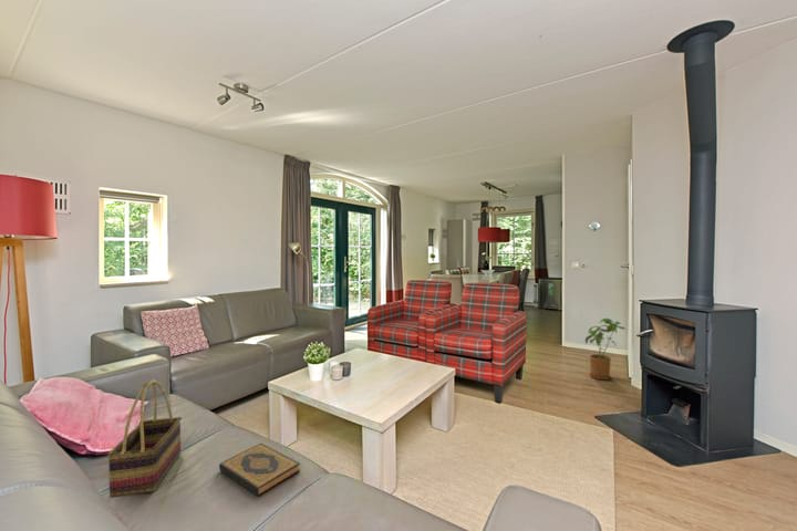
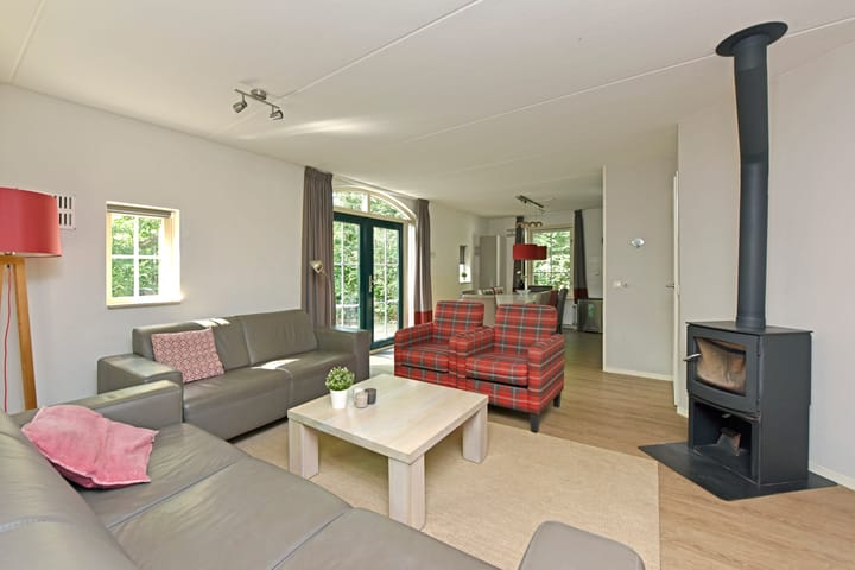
- house plant (600, 347)
- woven basket (147, 427)
- hardback book (259, 467)
